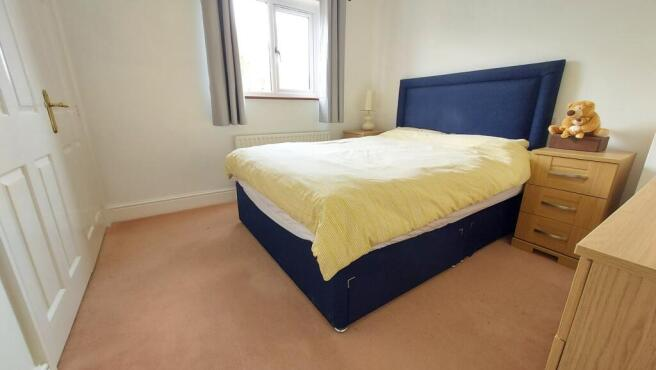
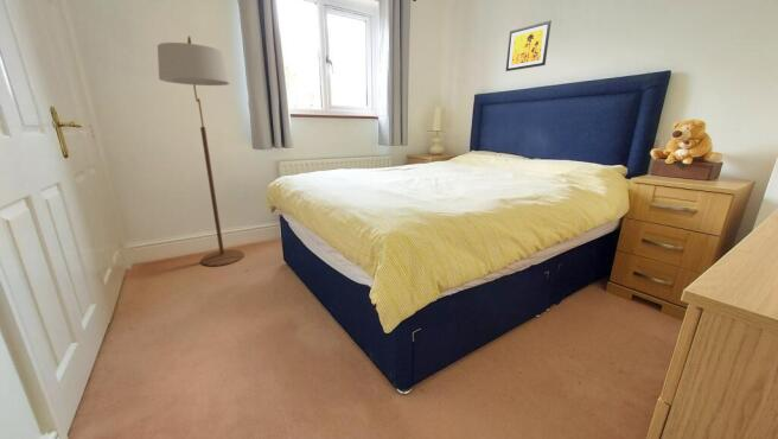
+ wall art (527, 47)
+ floor lamp (206, 157)
